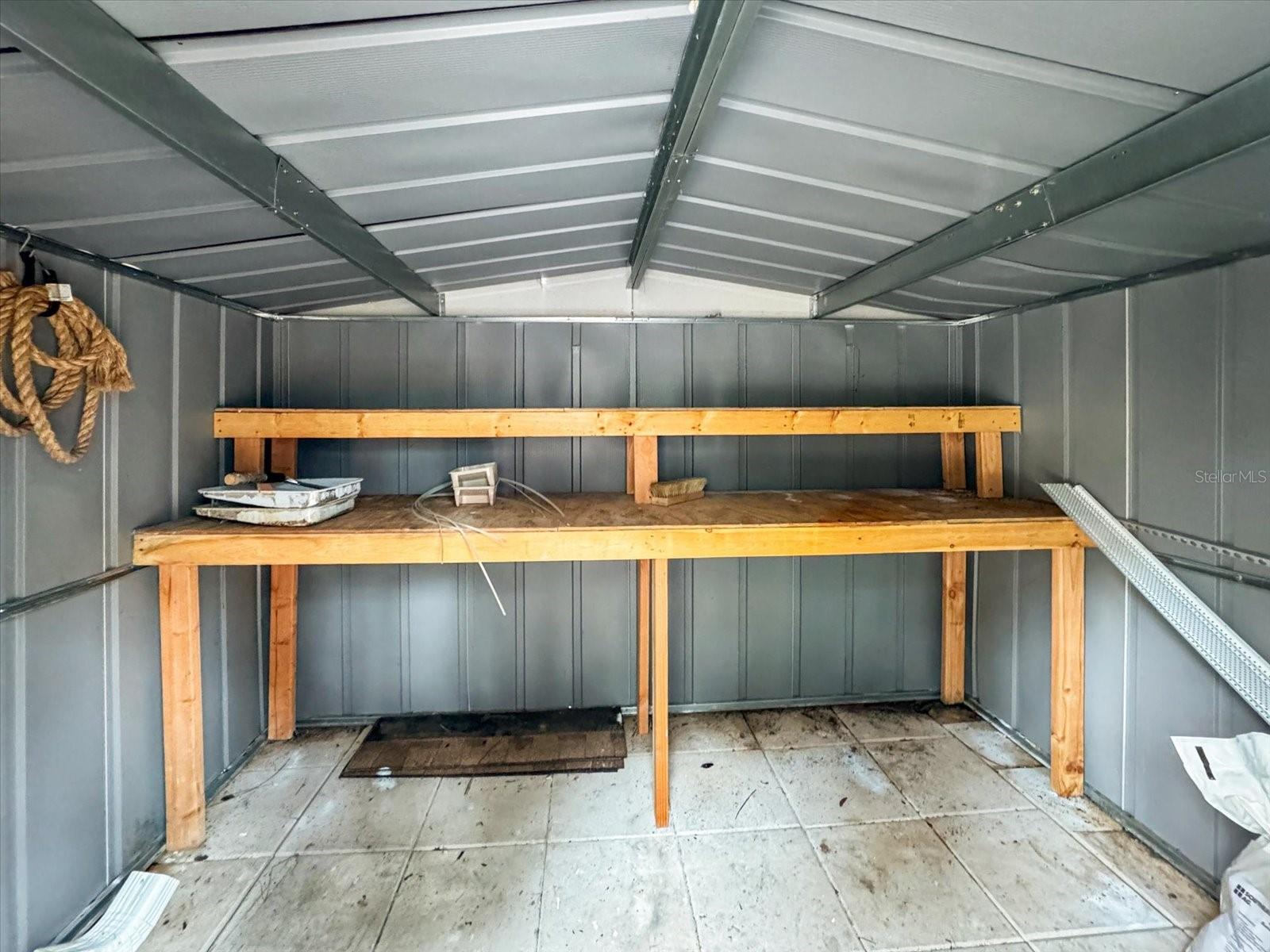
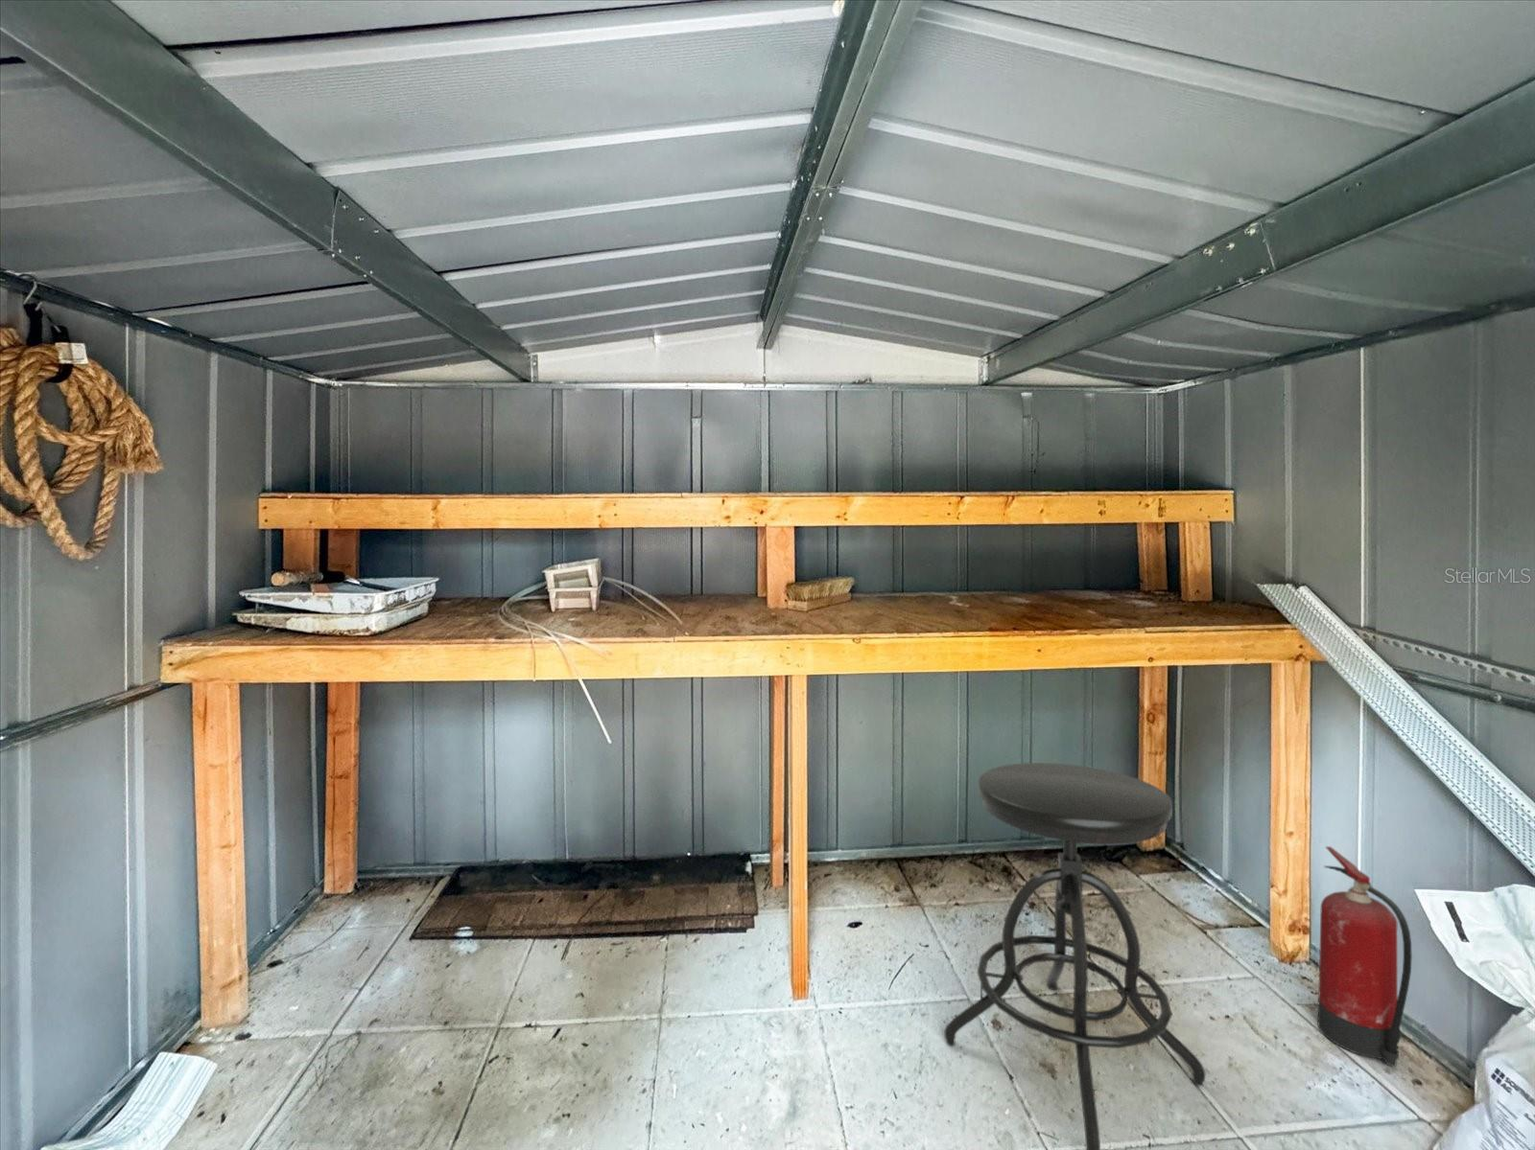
+ stool (1072, 925)
+ fire extinguisher (1365, 953)
